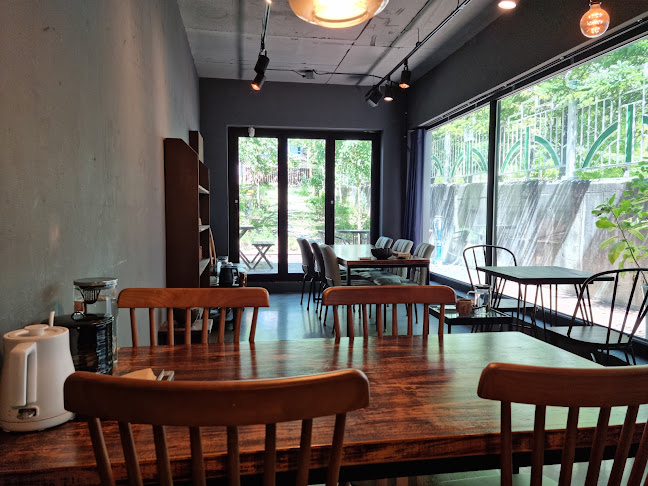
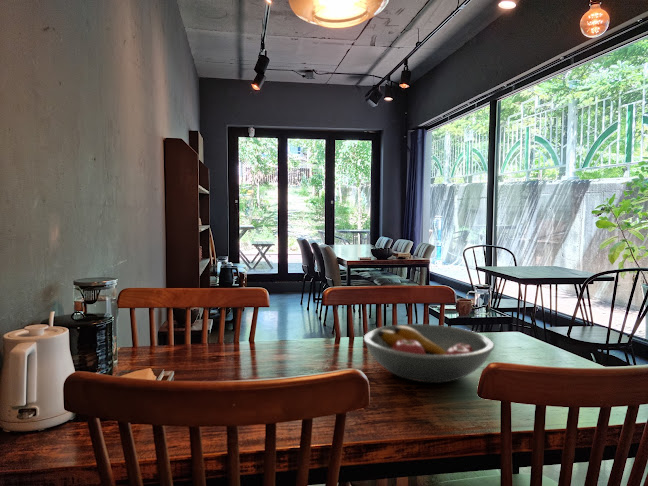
+ fruit bowl (426, 351)
